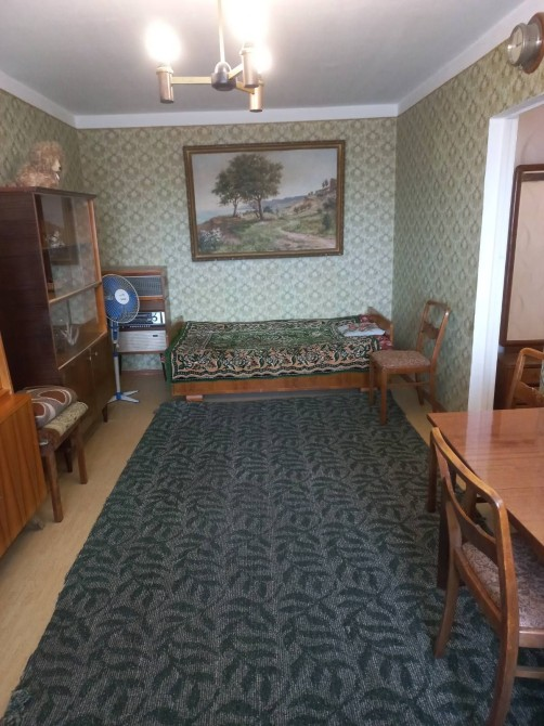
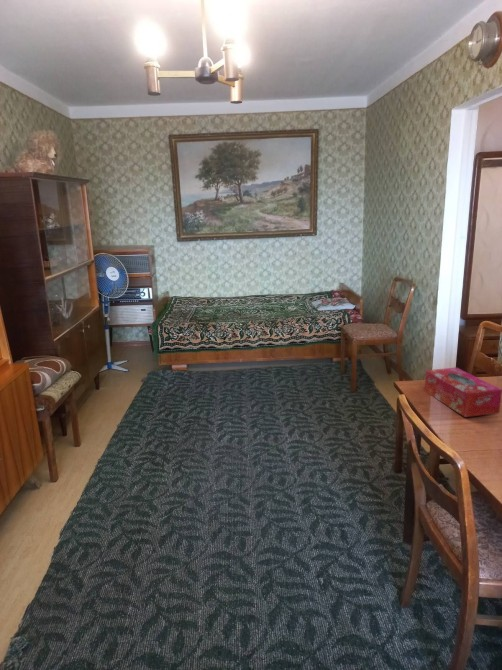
+ tissue box (460, 390)
